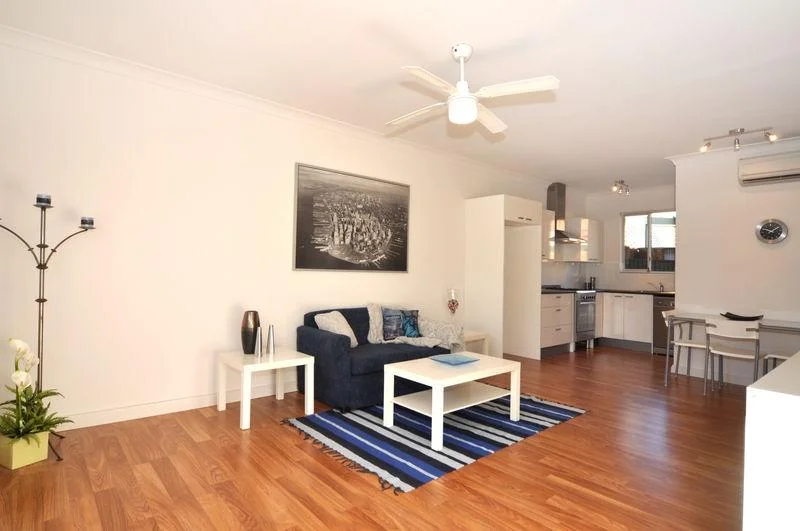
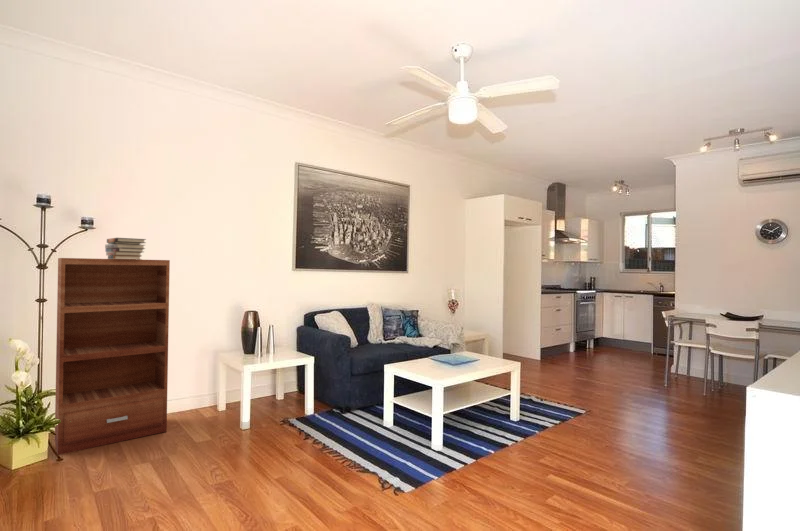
+ book stack (125, 248)
+ bookshelf (114, 347)
